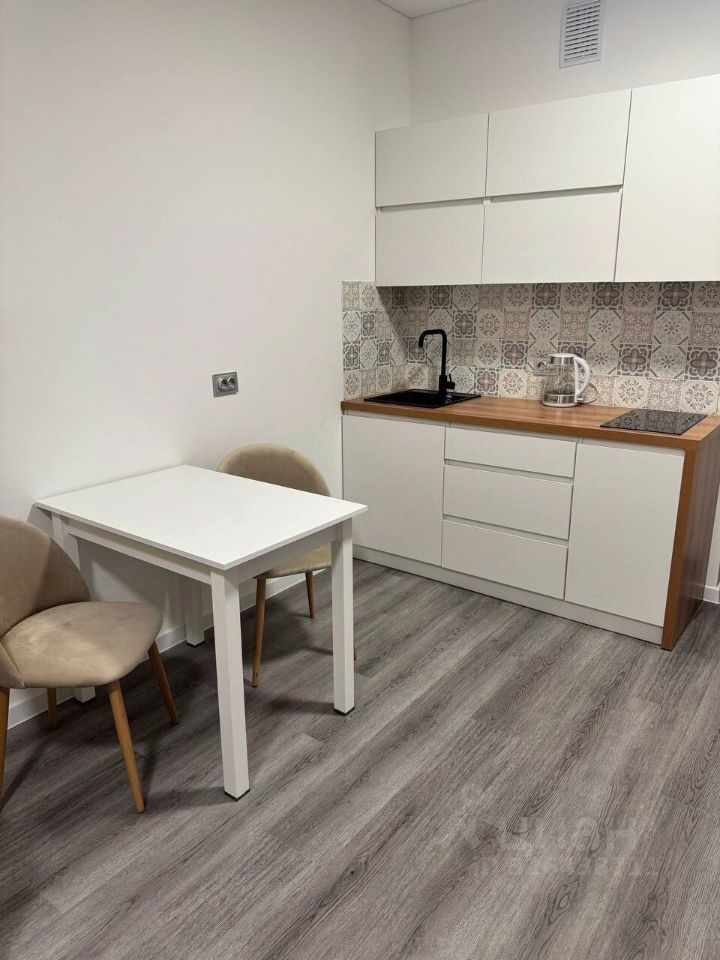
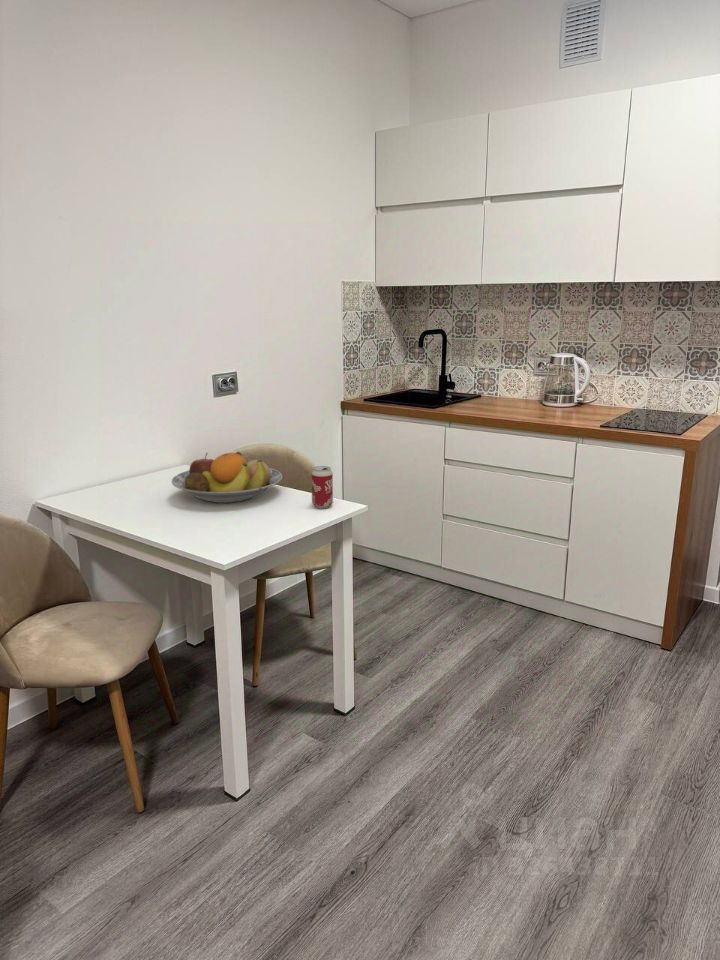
+ beverage can (322, 487)
+ fruit bowl (227, 473)
